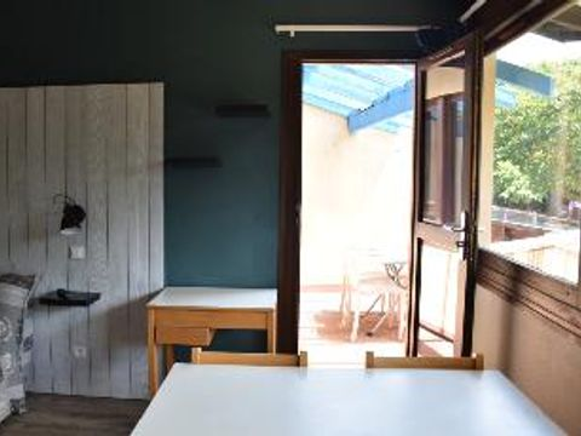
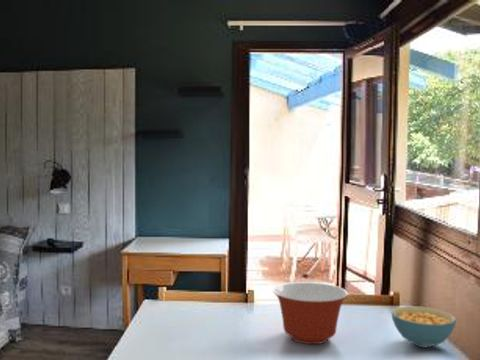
+ mixing bowl (309, 314)
+ cereal bowl (422, 329)
